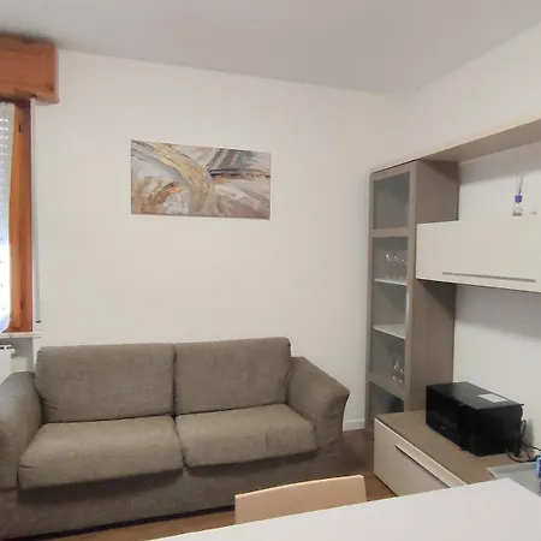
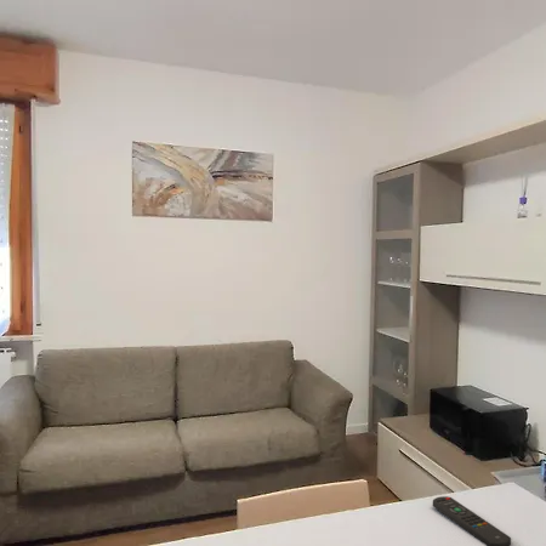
+ remote control (468, 519)
